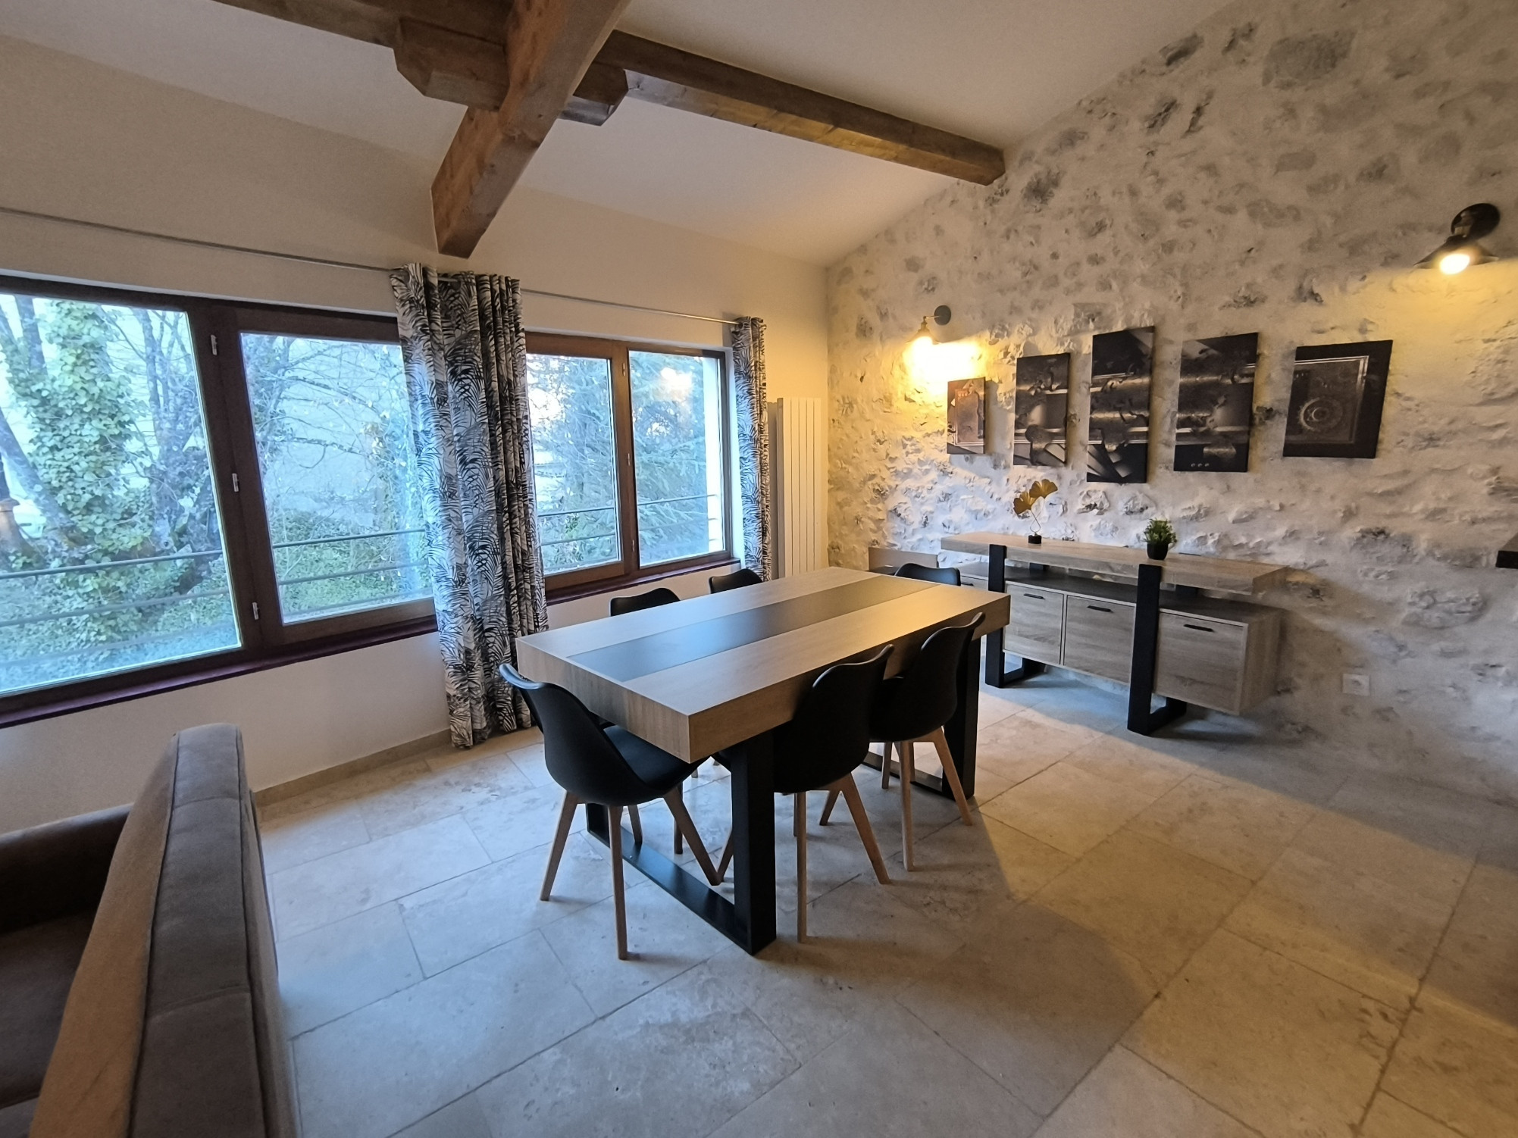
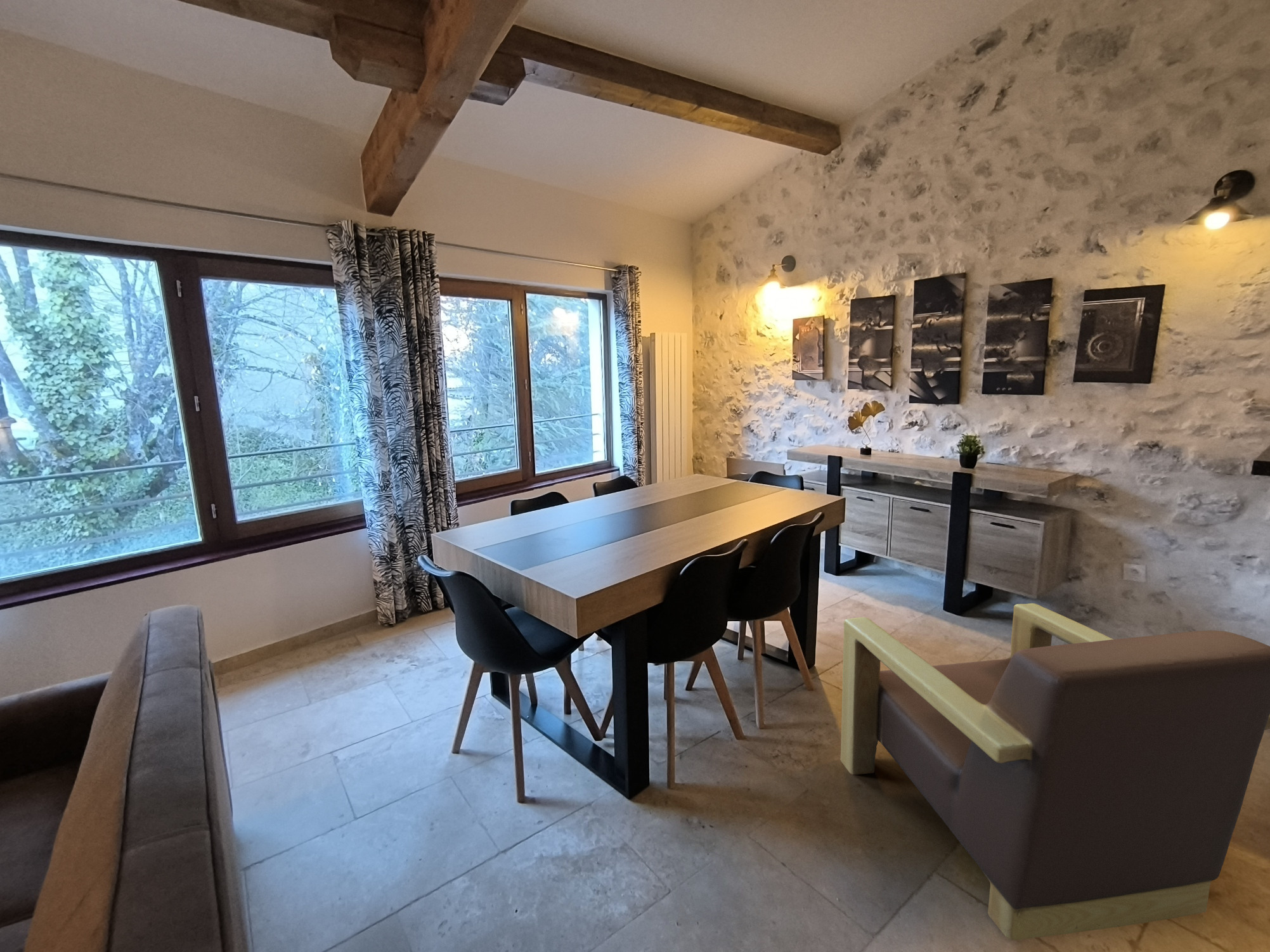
+ armchair (1023, 717)
